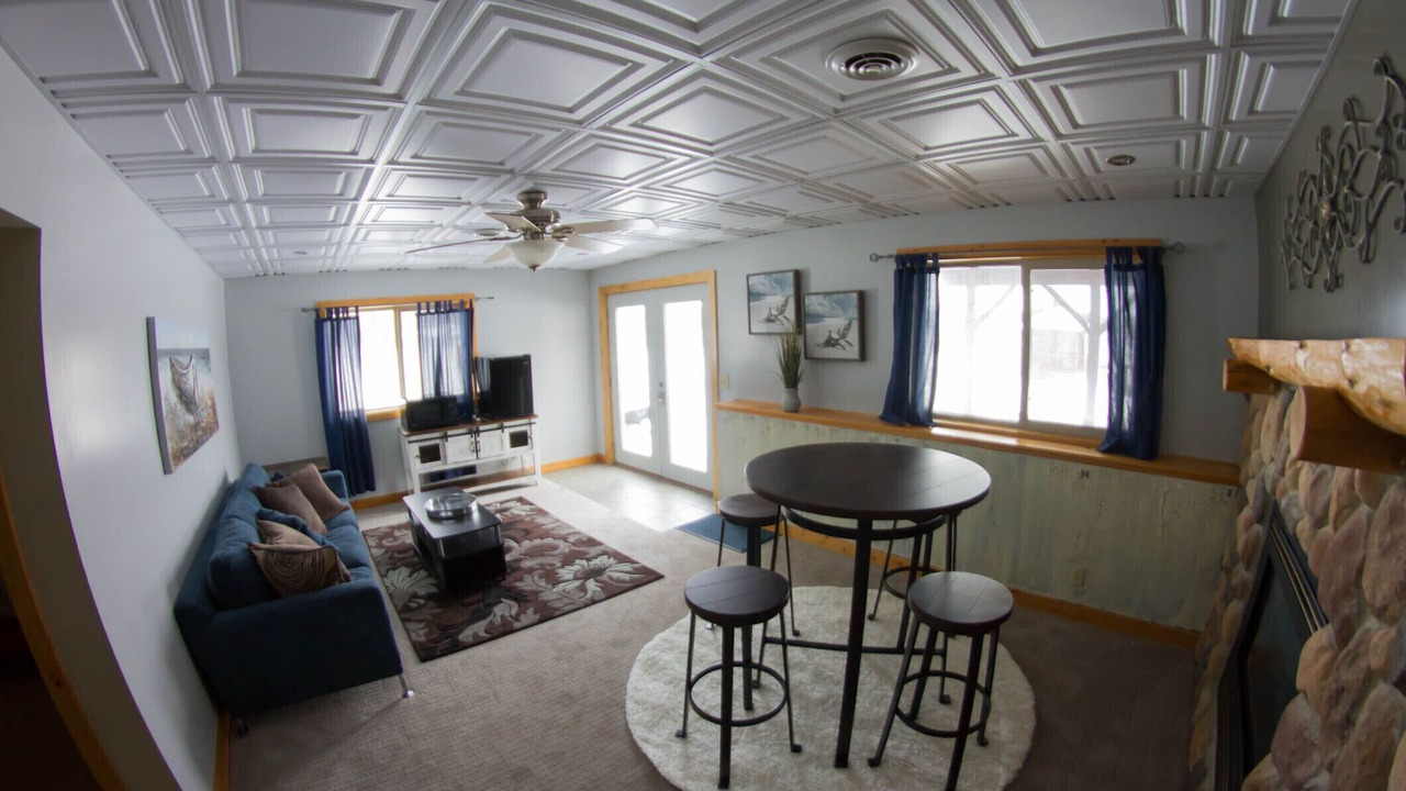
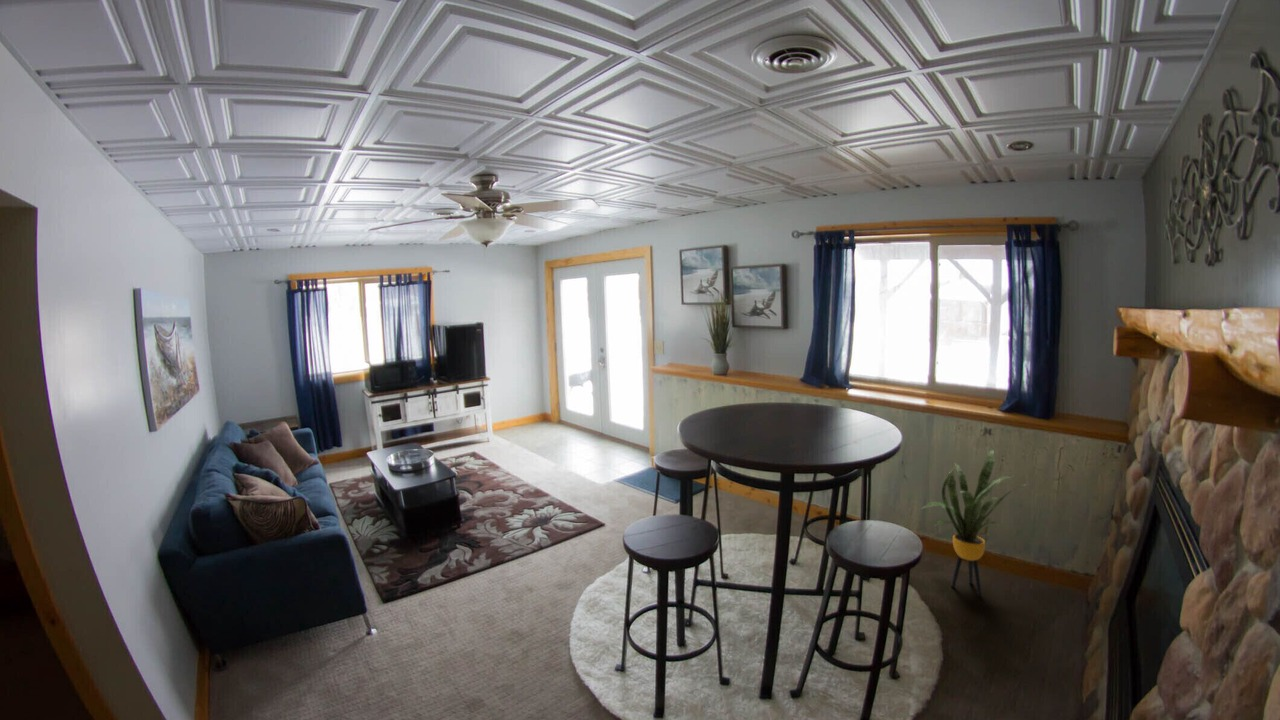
+ house plant (977, 524)
